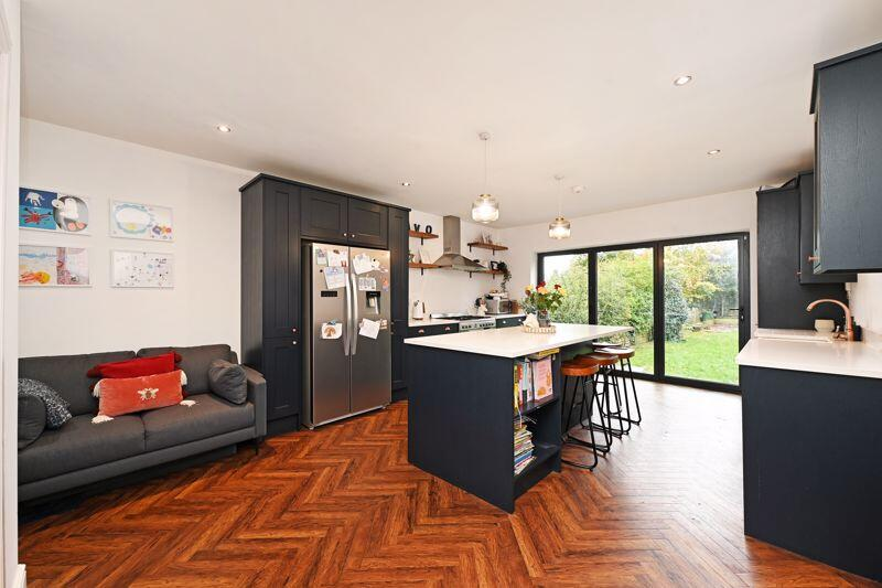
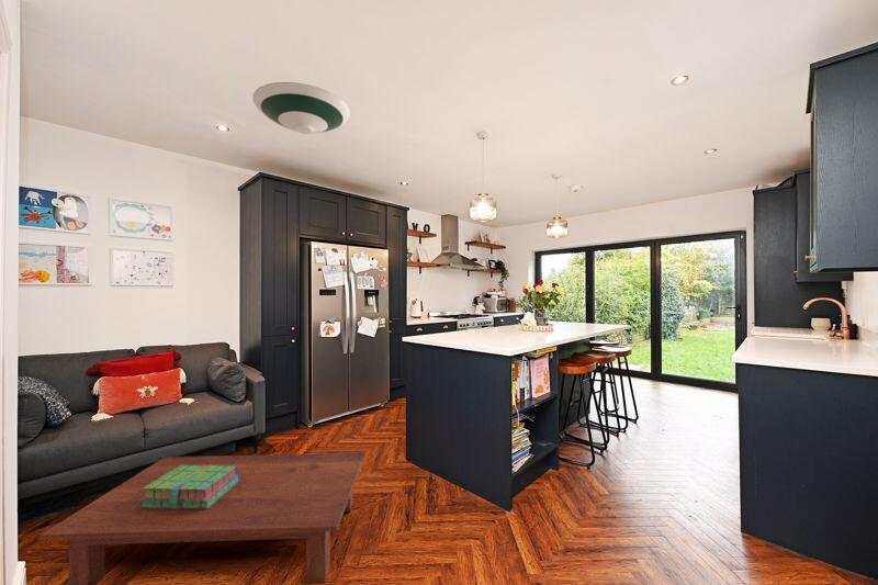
+ stack of books (192, 484)
+ coffee table (235, 513)
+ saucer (303, 119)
